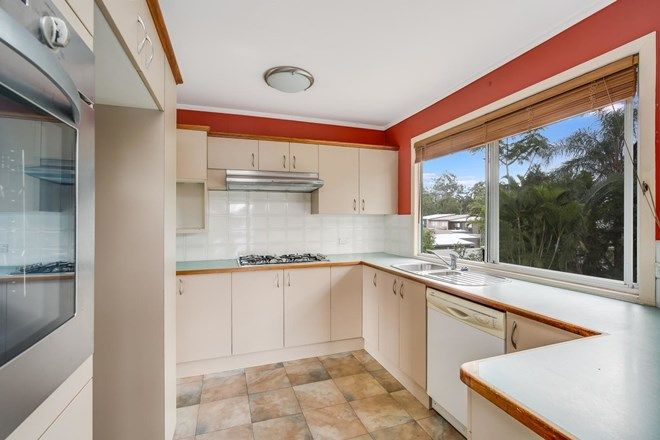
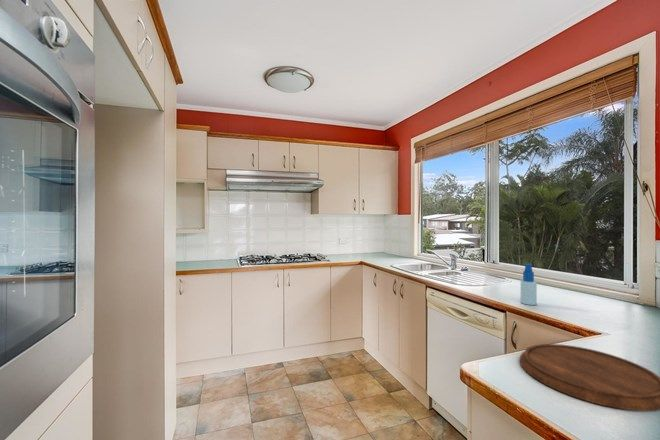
+ spray bottle (528, 283)
+ cutting board (587, 370)
